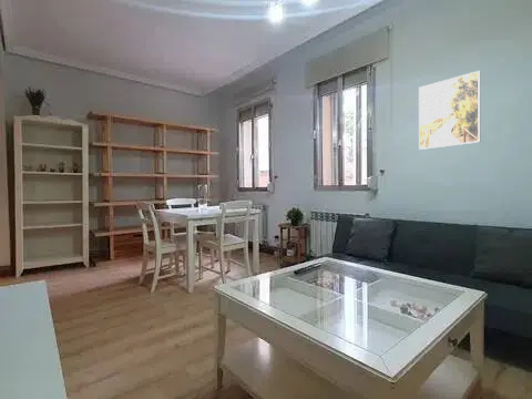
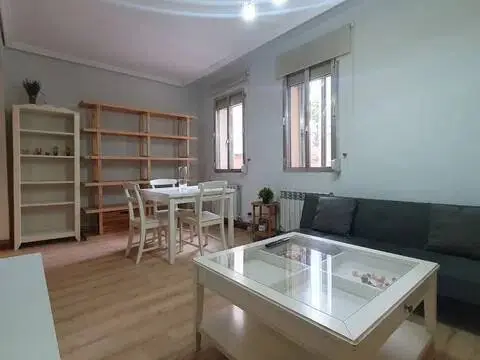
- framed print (447, 112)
